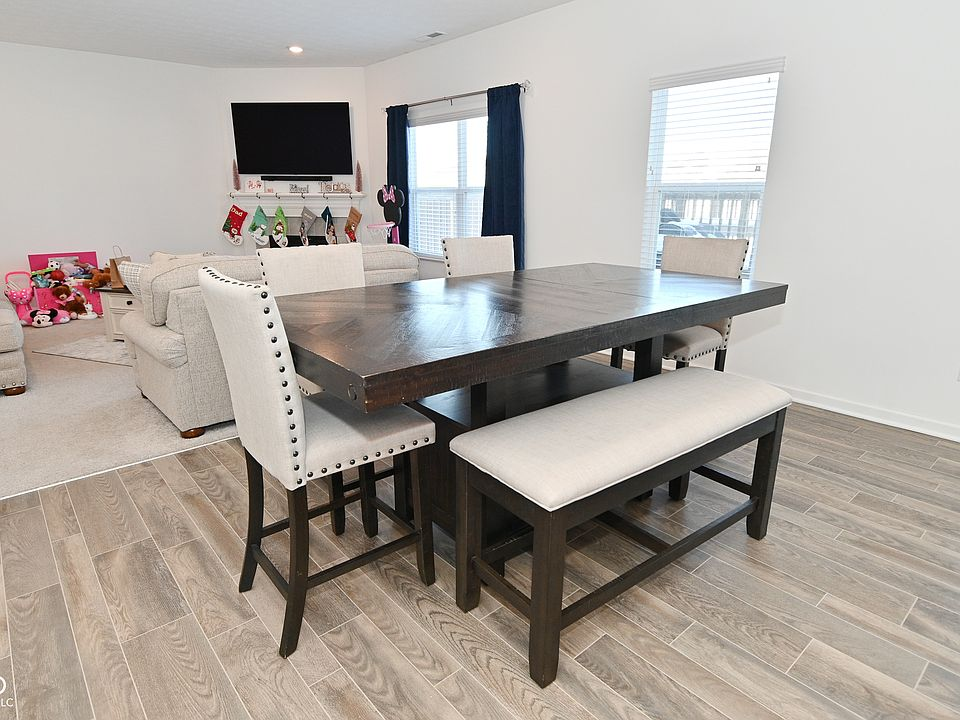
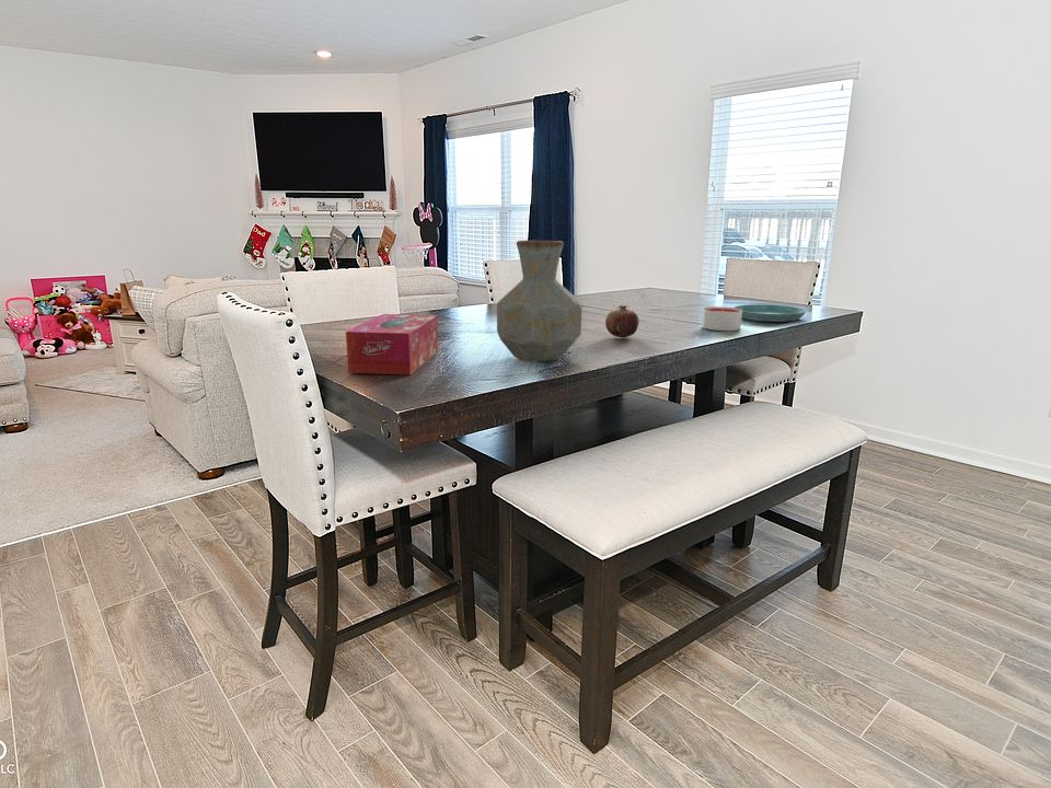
+ vase (539, 300)
+ tissue box (395, 341)
+ candle (721, 317)
+ fruit (622, 321)
+ saucer (769, 313)
